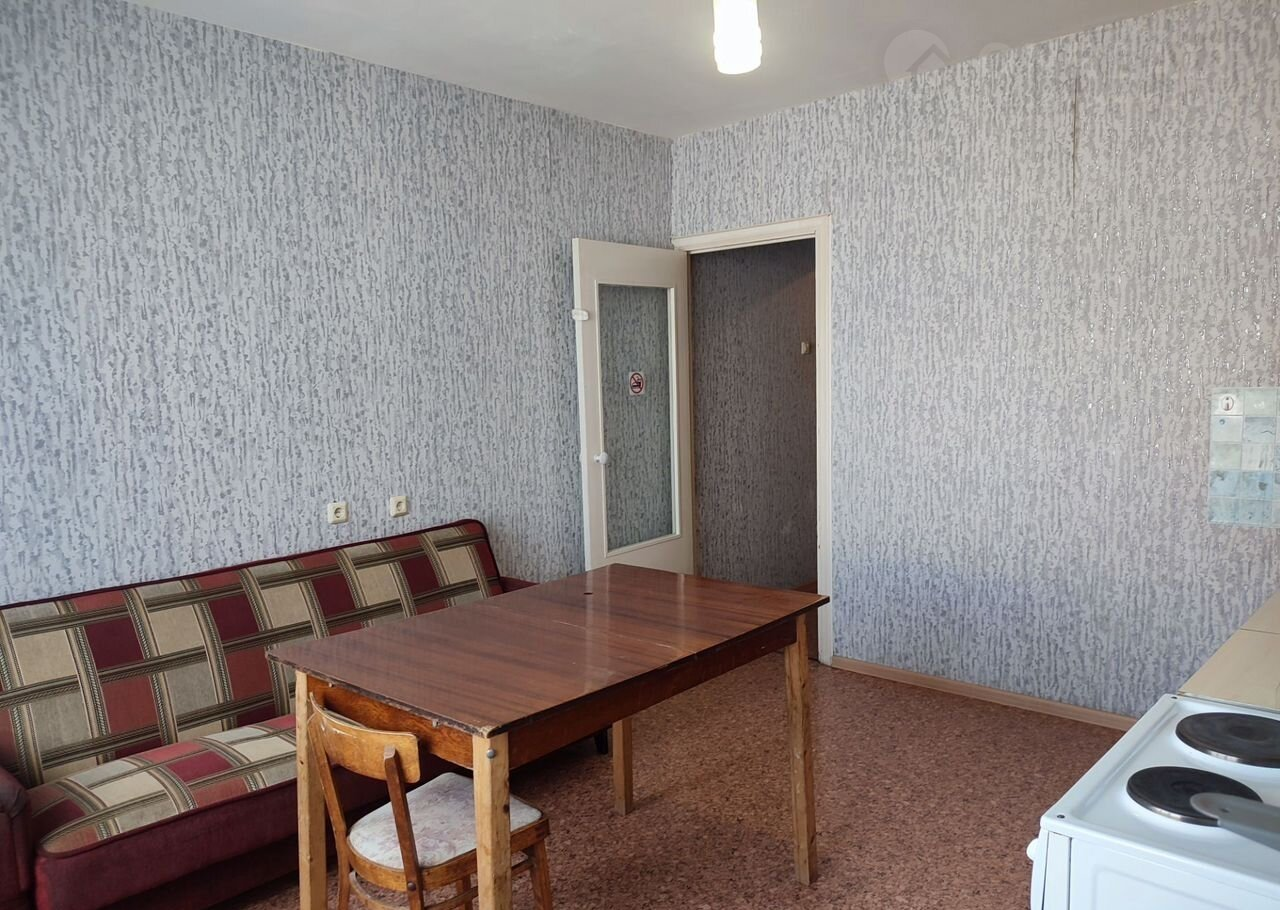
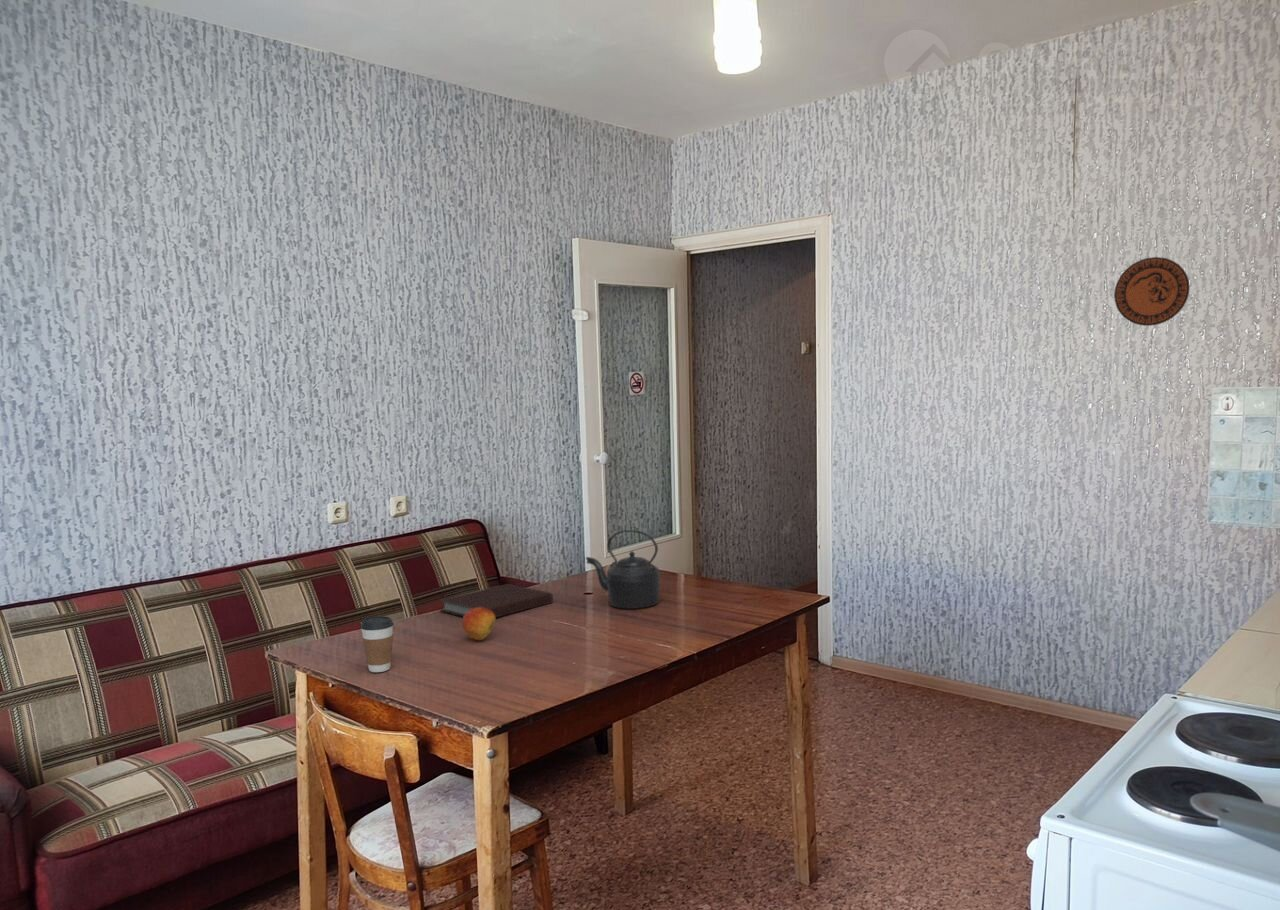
+ fruit (478, 623)
+ notebook (496, 601)
+ decorative plate (1151, 291)
+ coffee cup (378, 644)
+ kettle (621, 565)
